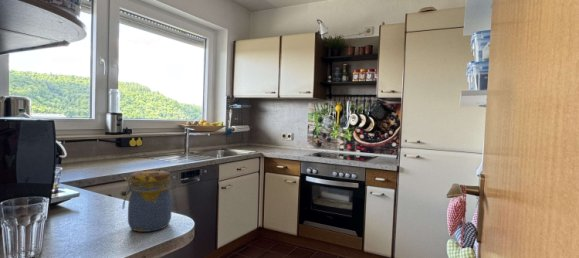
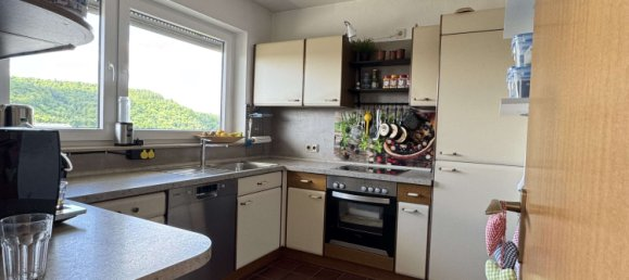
- jar (148, 198)
